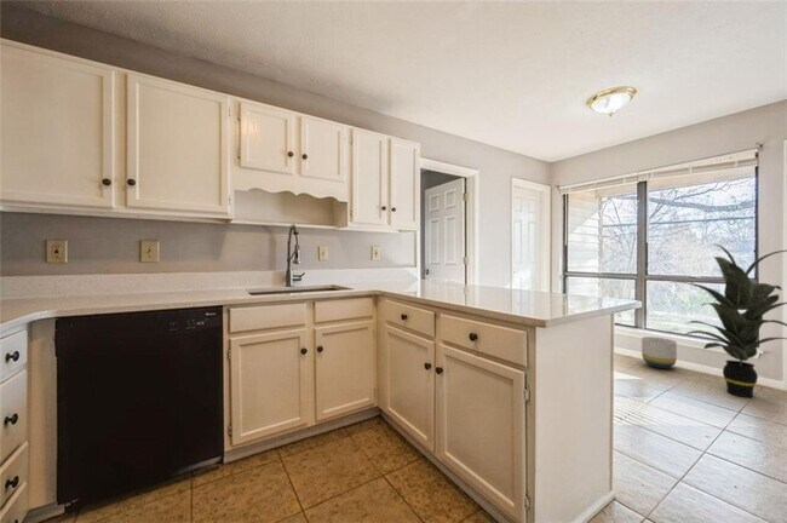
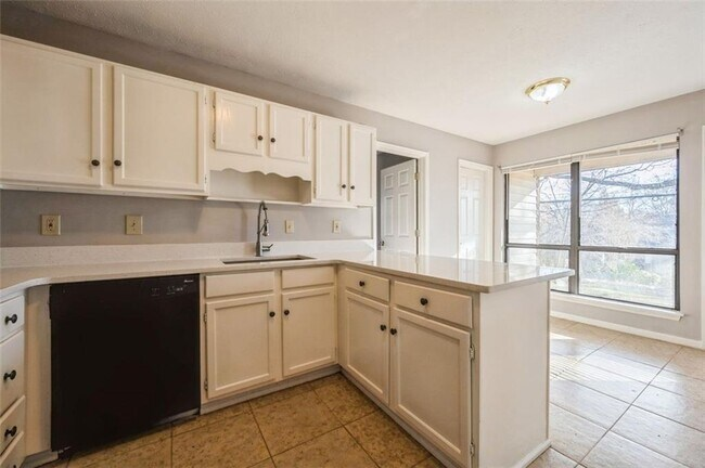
- indoor plant (733, 317)
- planter (659, 354)
